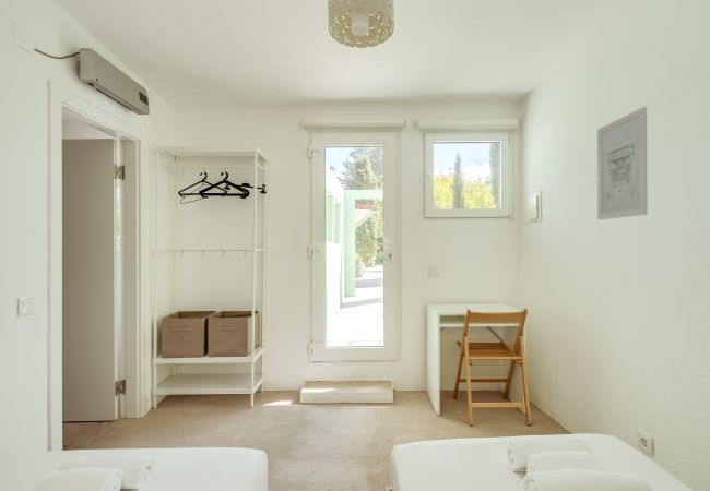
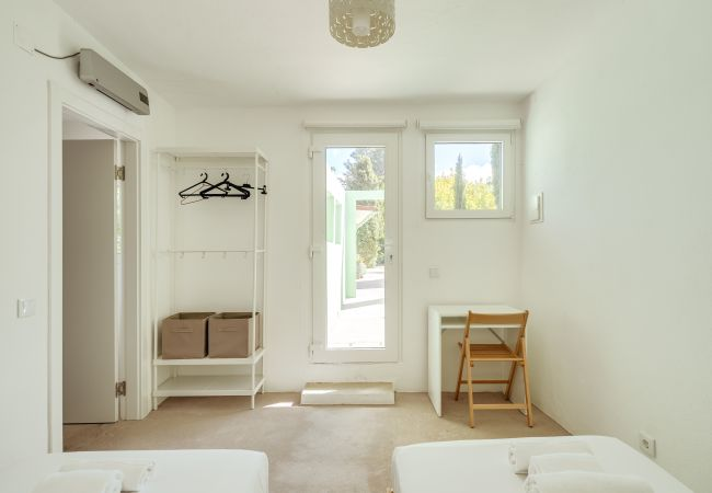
- wall art (619, 168)
